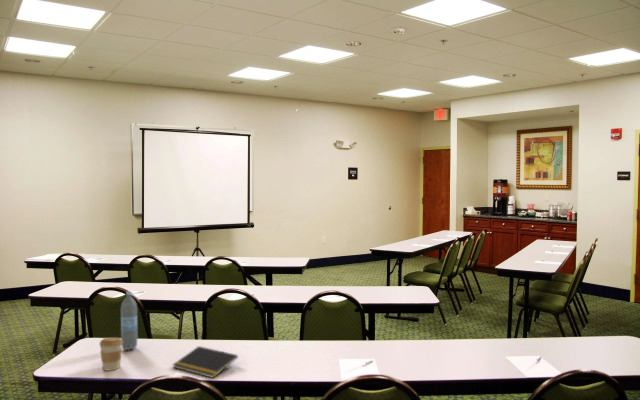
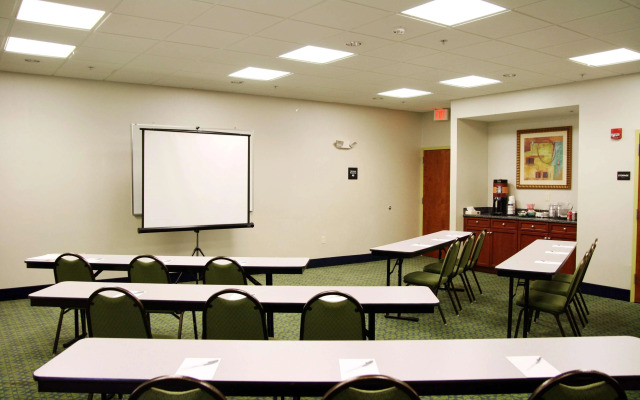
- coffee cup (111, 352)
- water bottle (129, 320)
- notepad (205, 361)
